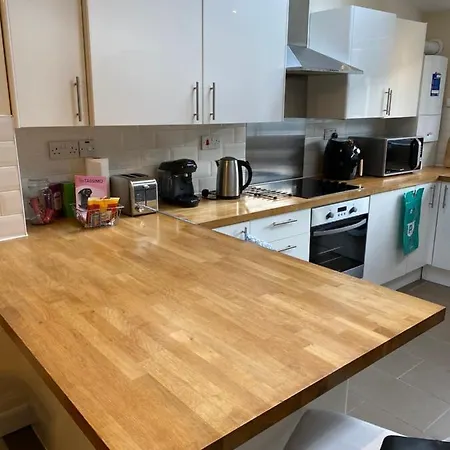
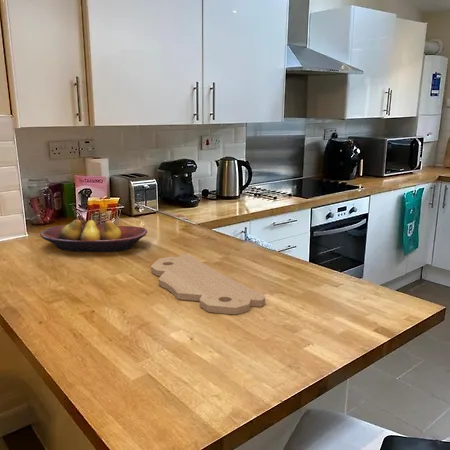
+ fruit bowl (94, 233)
+ cutting board (196, 281)
